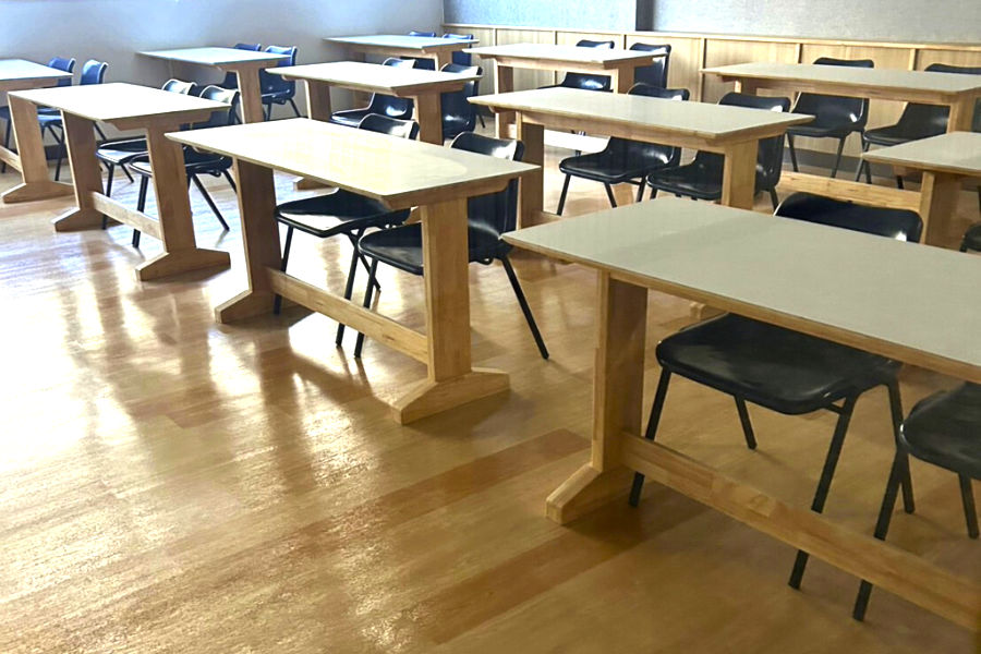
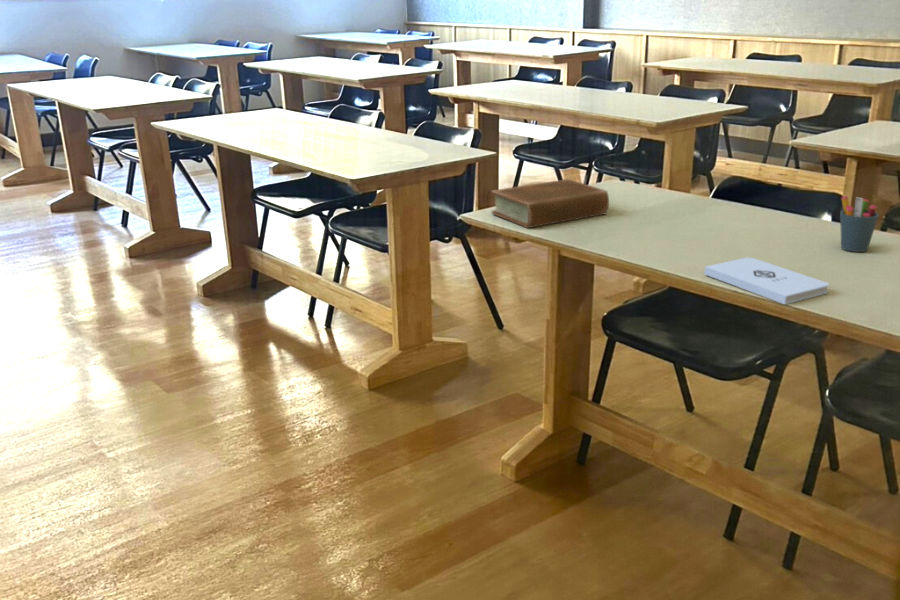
+ pen holder (857, 221)
+ notepad (765, 279)
+ book (549, 202)
